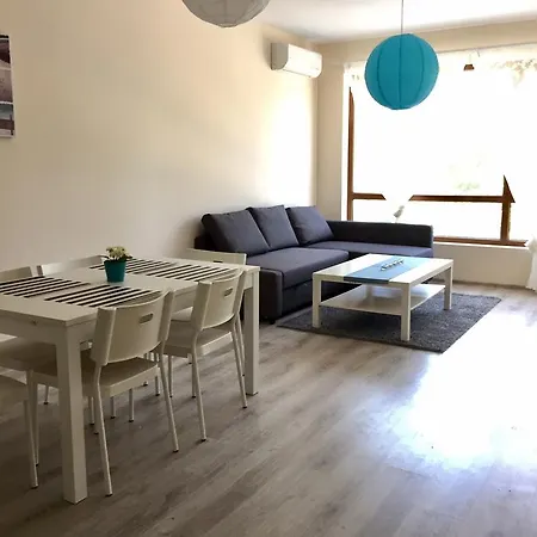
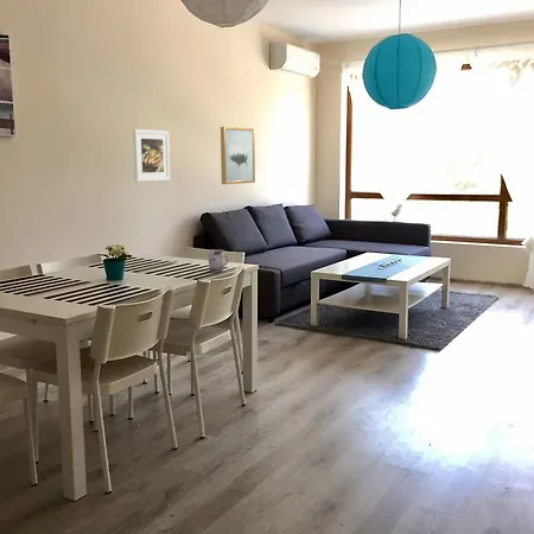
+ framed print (152, 155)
+ wall art (237, 155)
+ cup (218, 261)
